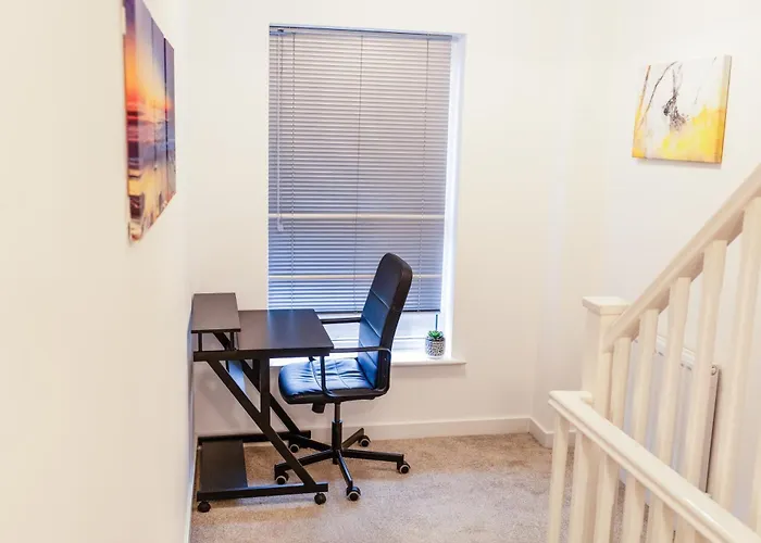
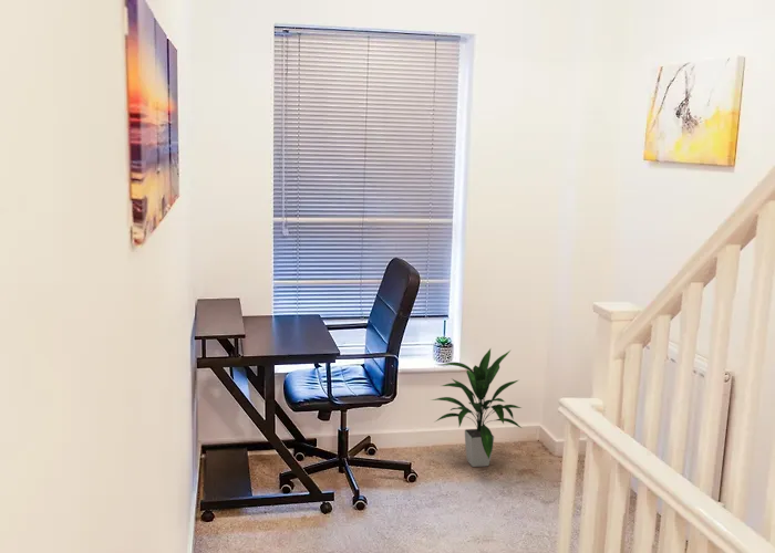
+ indoor plant (479, 407)
